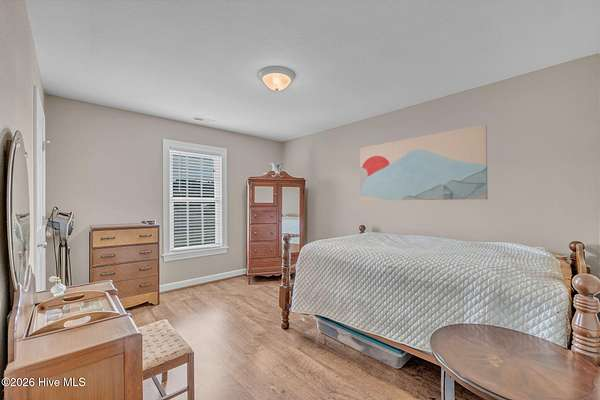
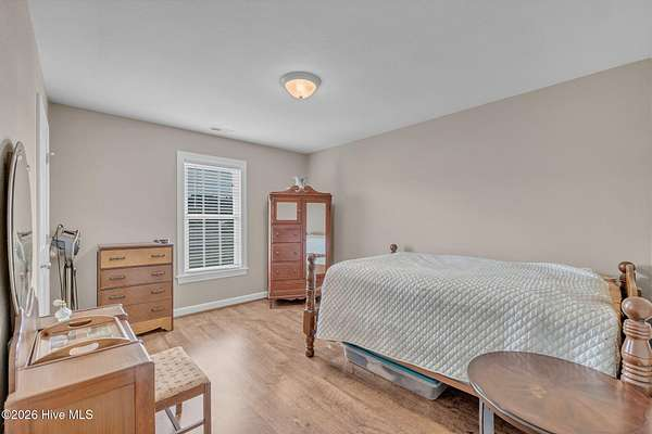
- wall art (412, 169)
